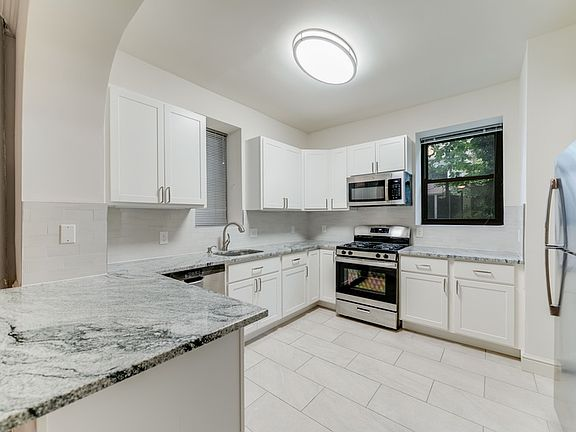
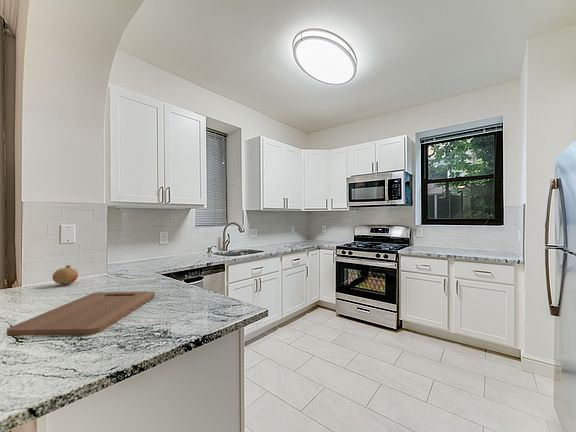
+ cutting board (95, 309)
+ fruit (65, 275)
